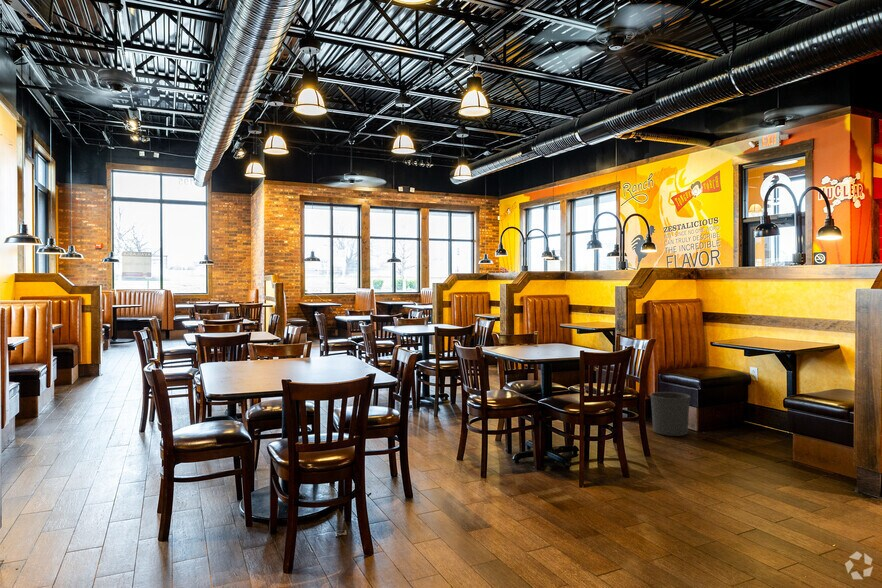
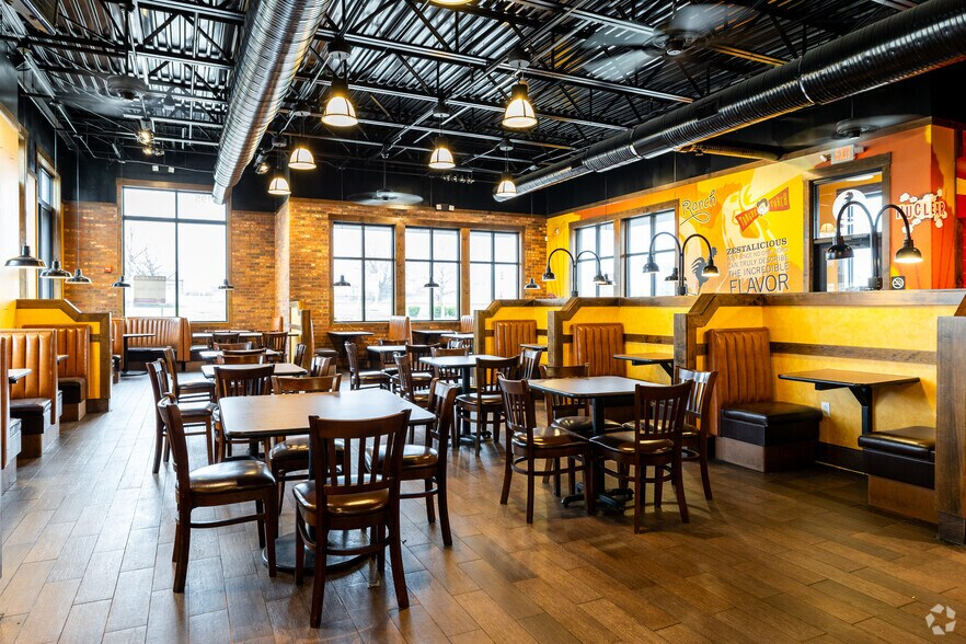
- waste bin (670, 413)
